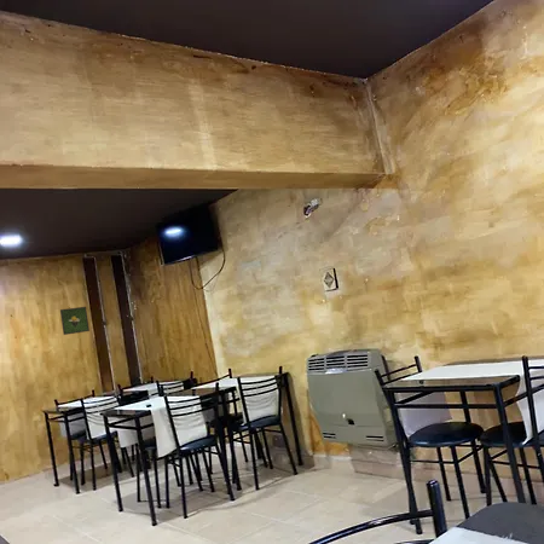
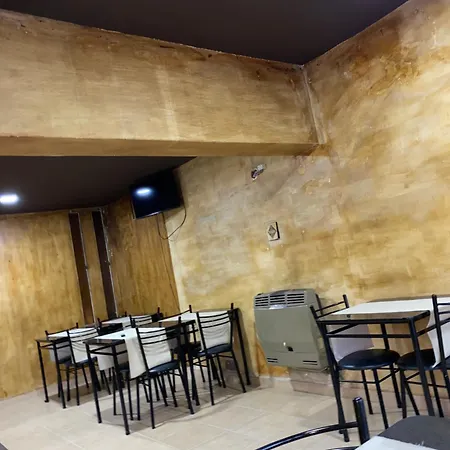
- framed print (74, 320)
